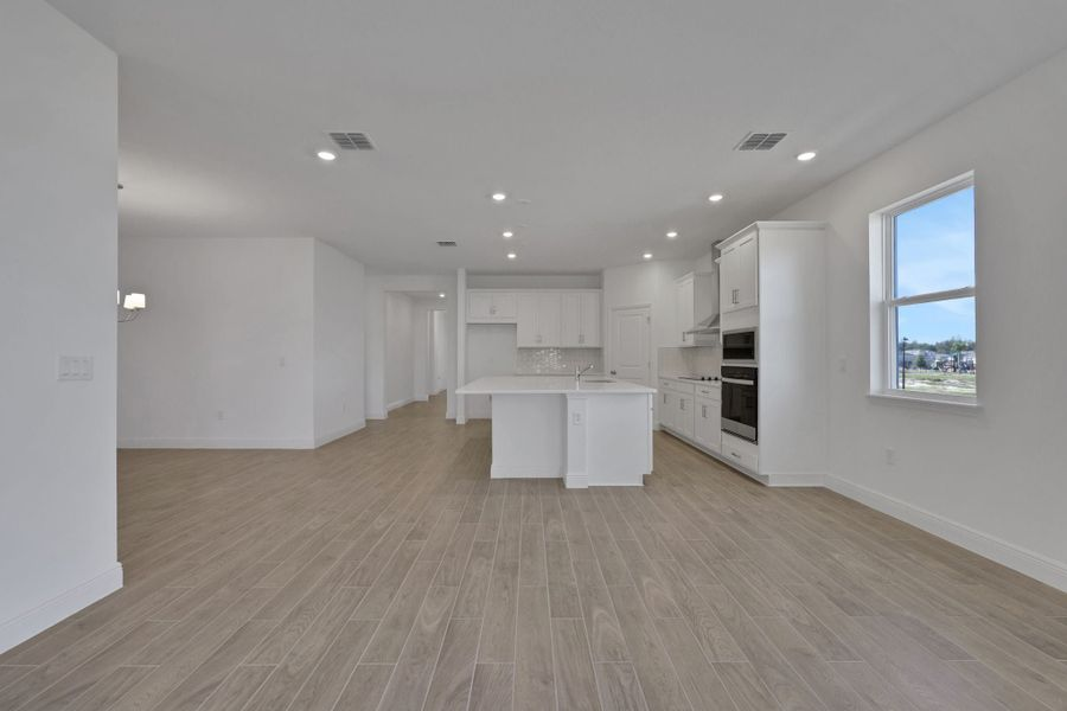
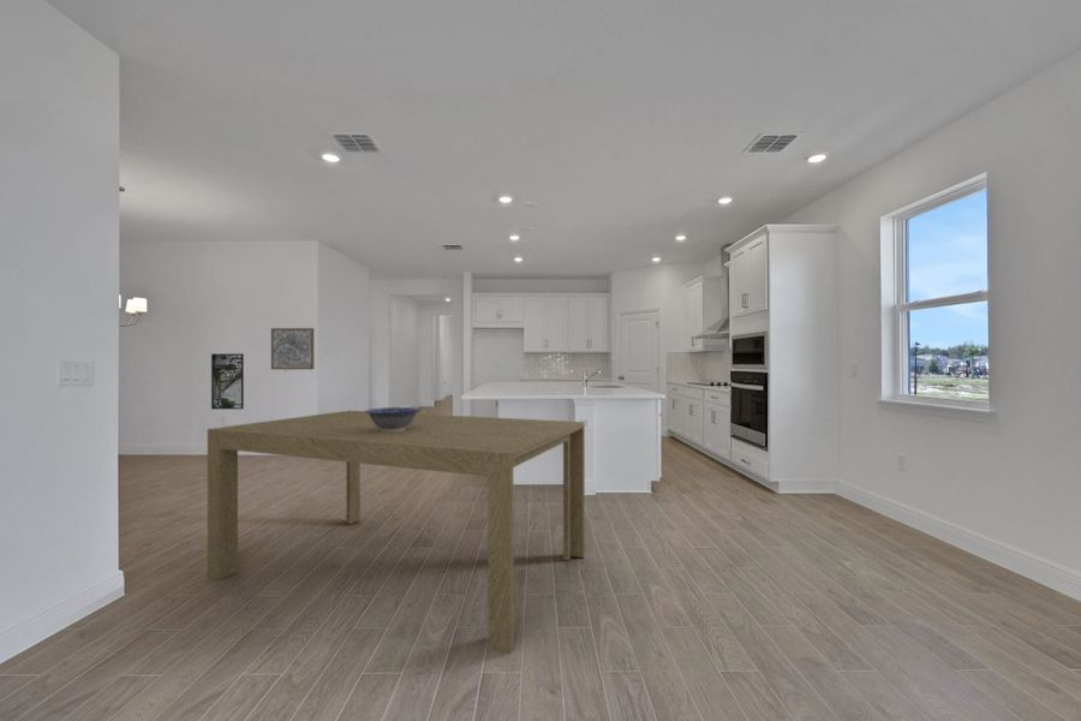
+ wall art (292, 348)
+ decorative bowl (393, 419)
+ dining table (407, 467)
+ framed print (227, 381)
